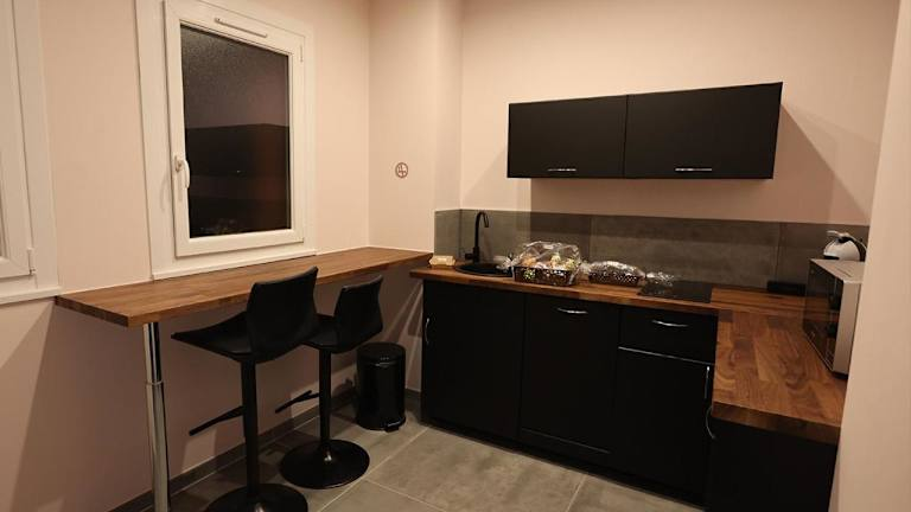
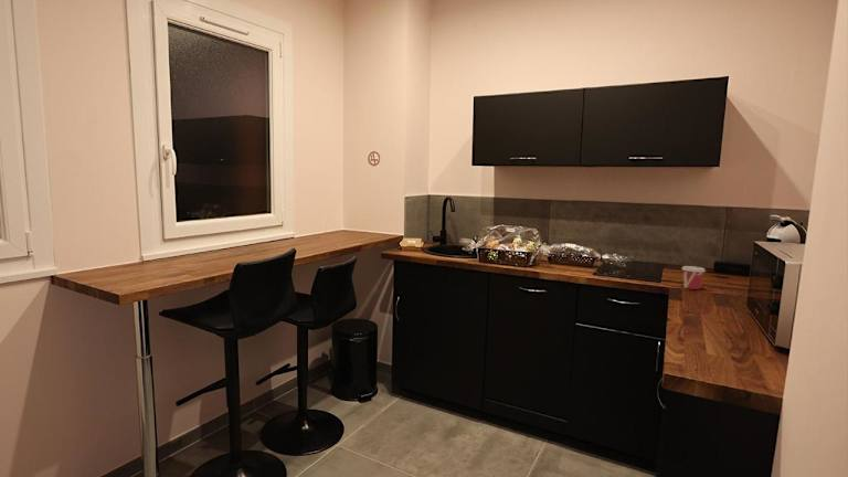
+ cup (692, 277)
